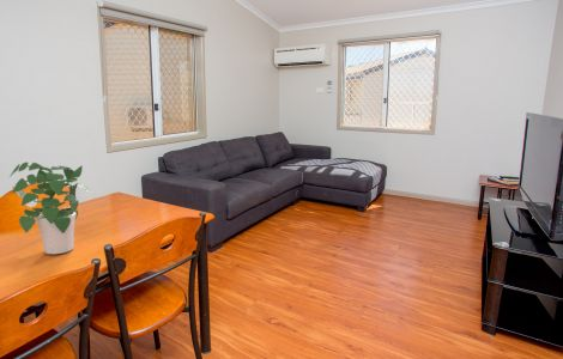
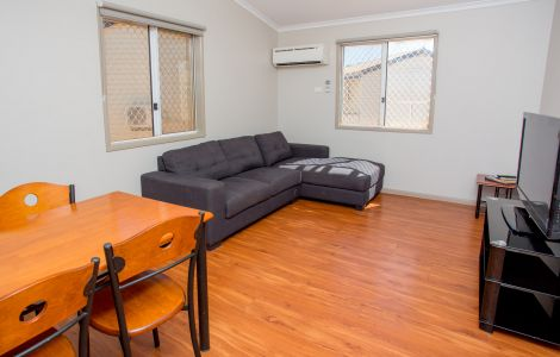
- potted plant (50, 206)
